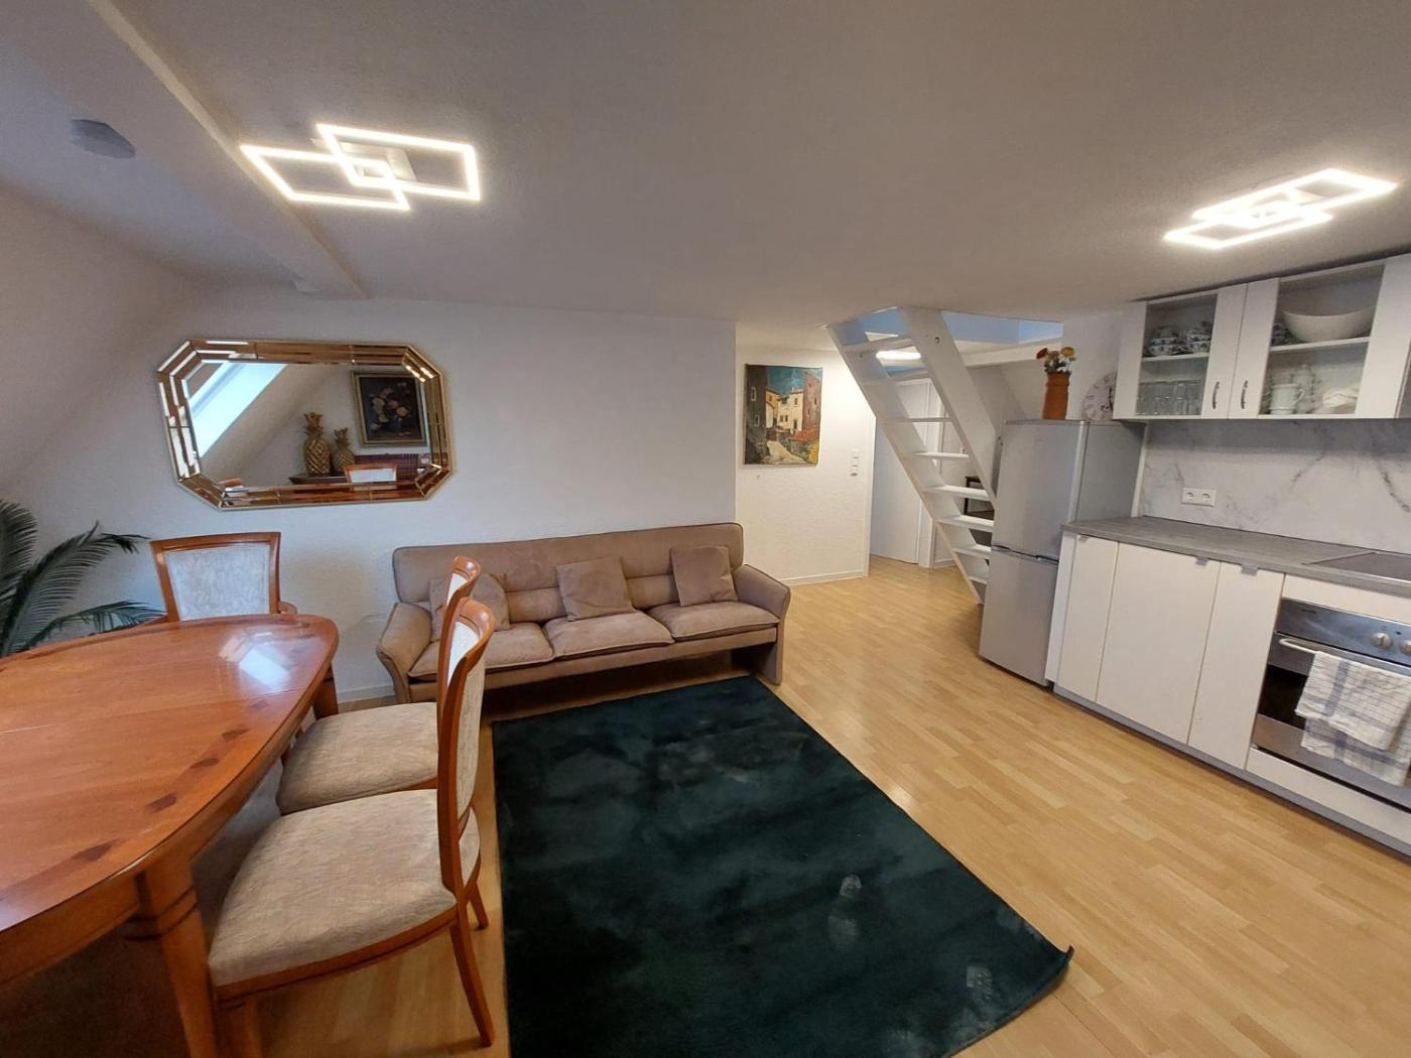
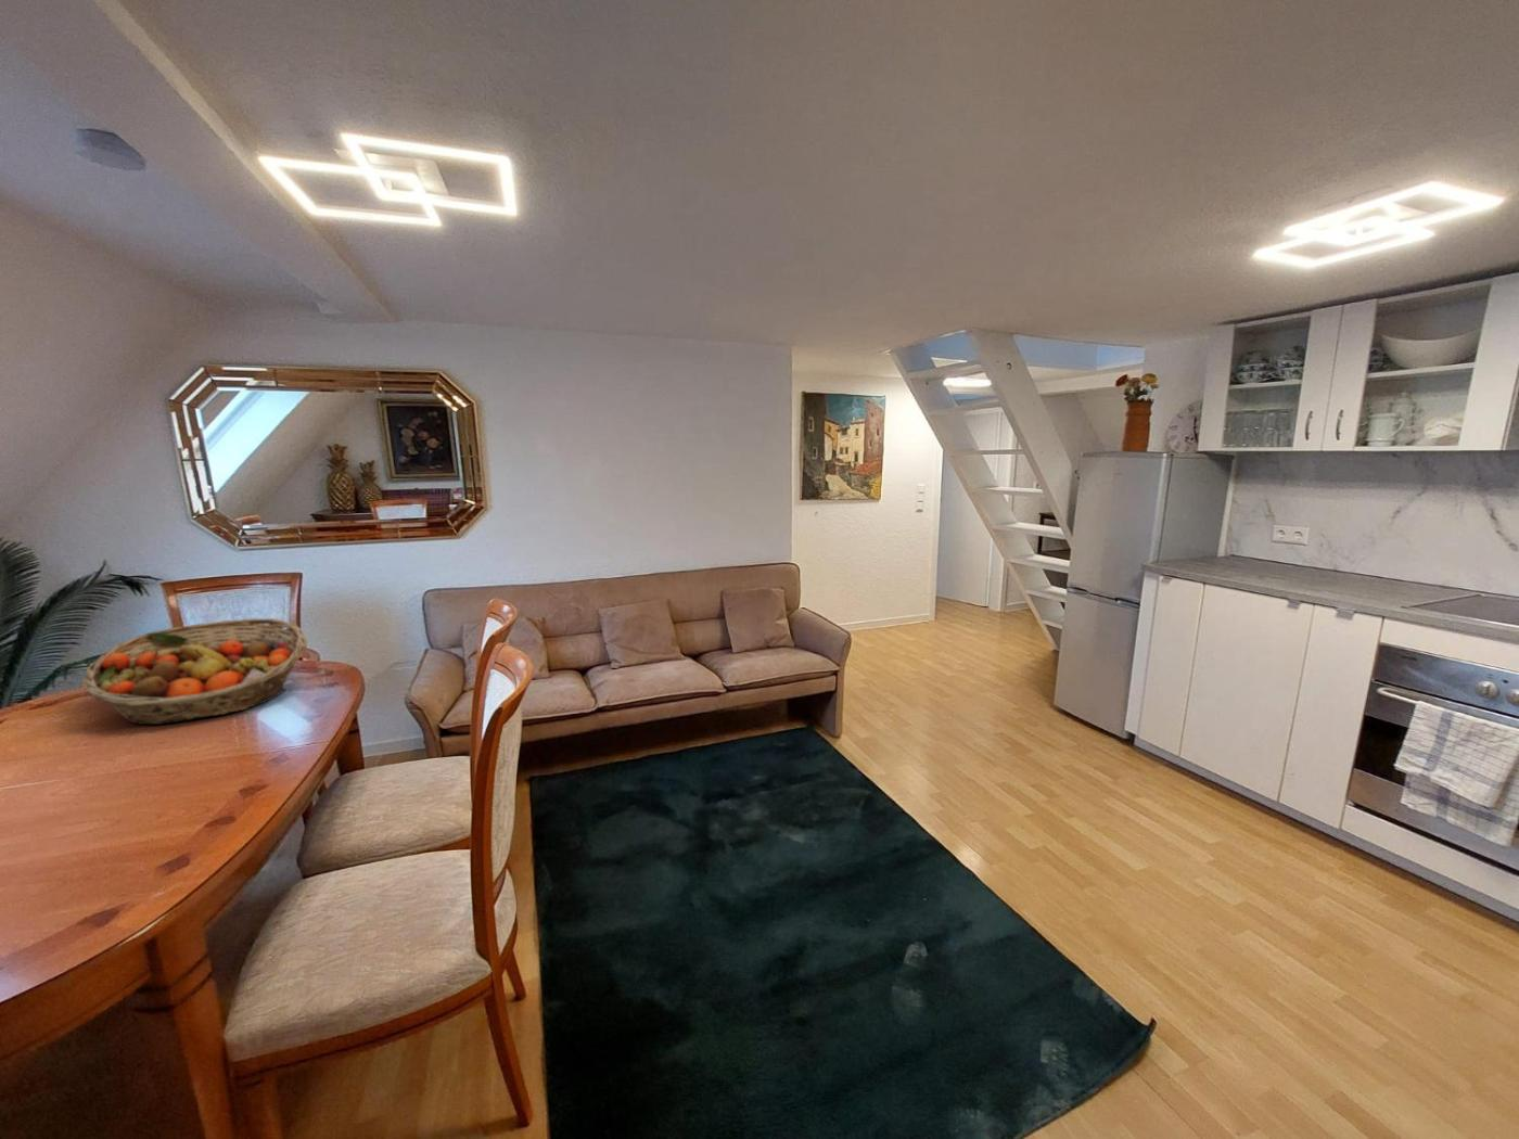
+ fruit basket (205, 669)
